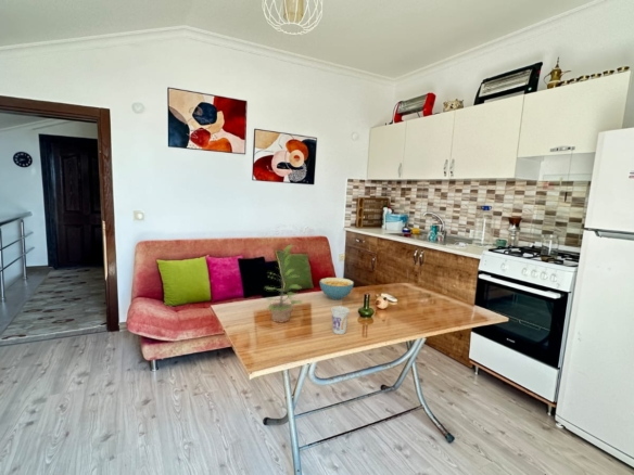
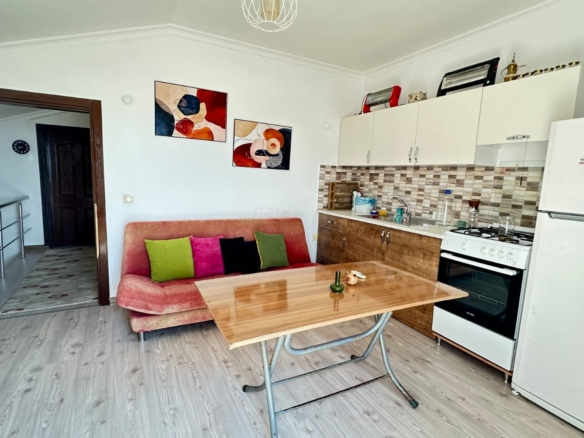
- cereal bowl (335, 290)
- cup (340, 320)
- plant (283, 282)
